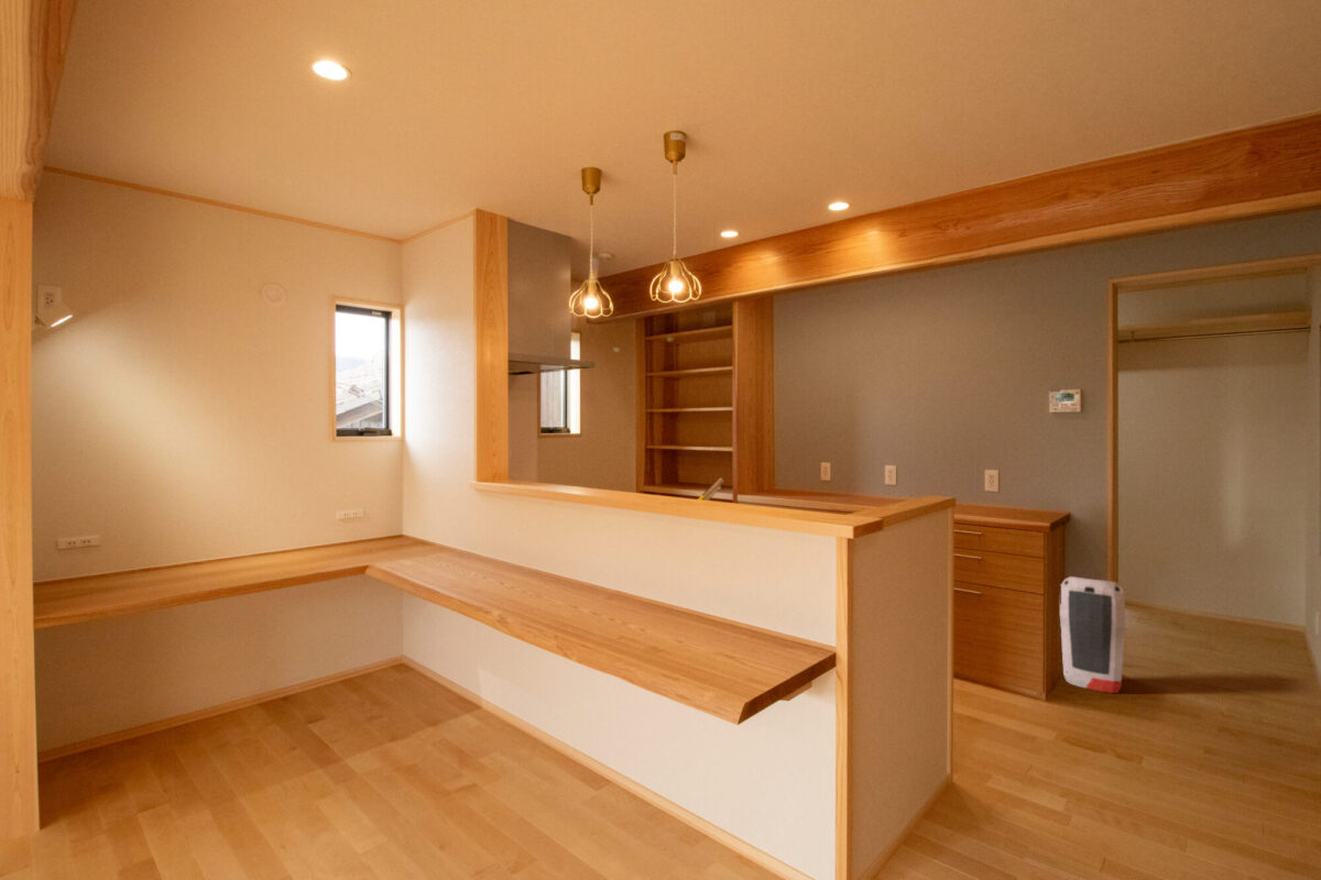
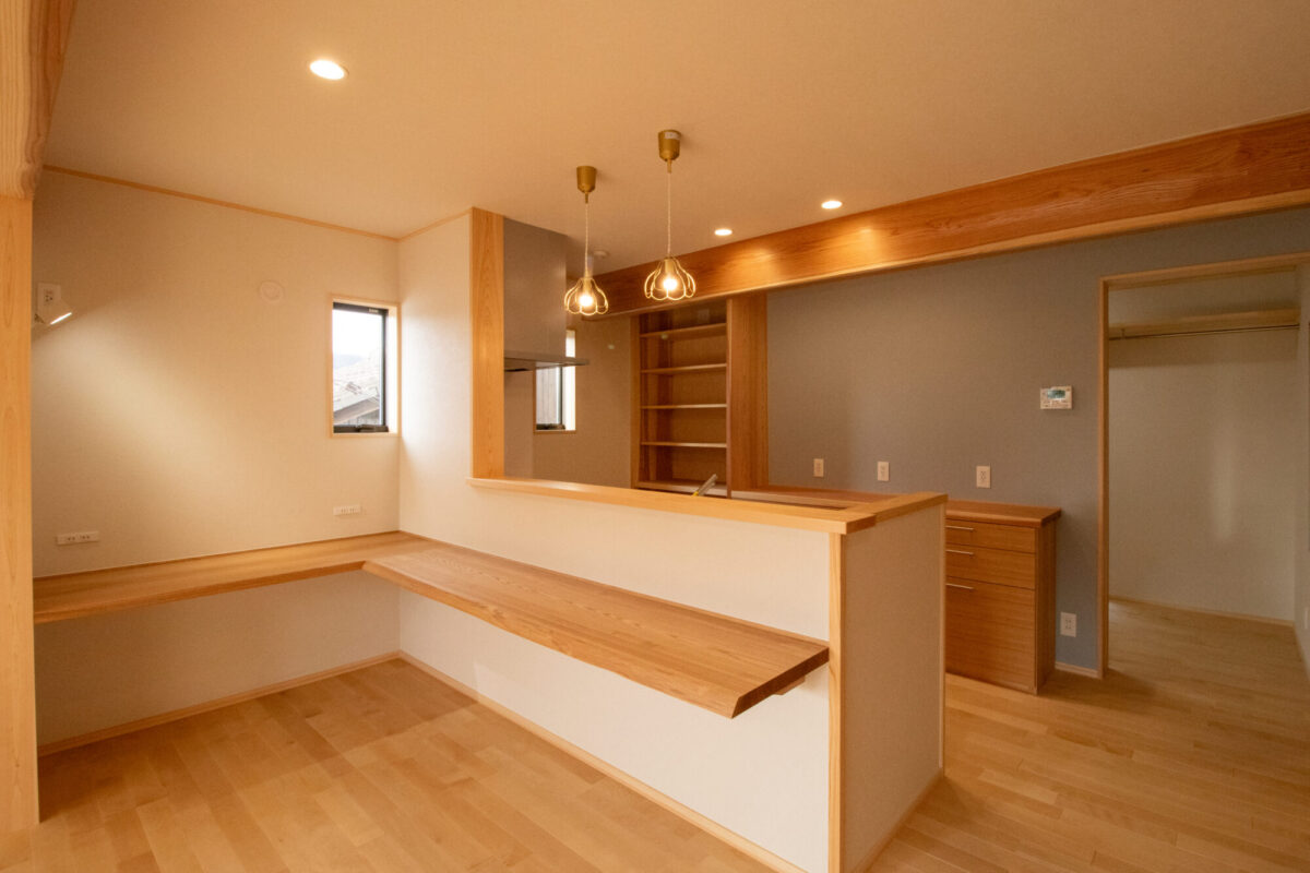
- air purifier (1091, 634)
